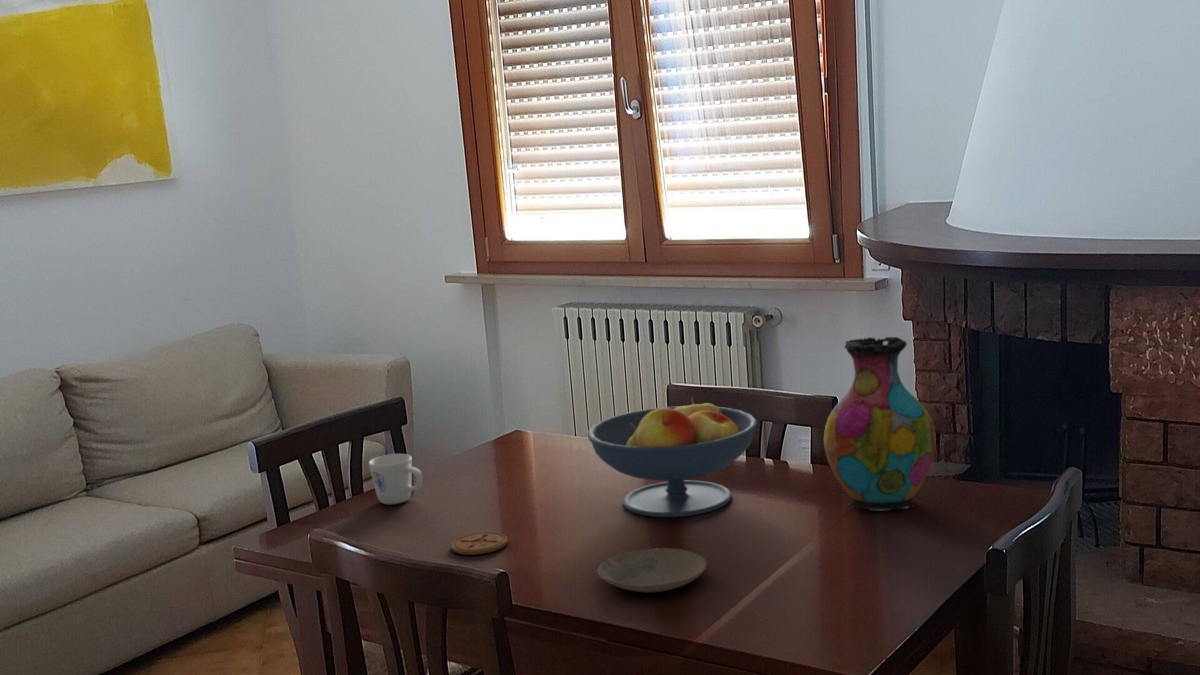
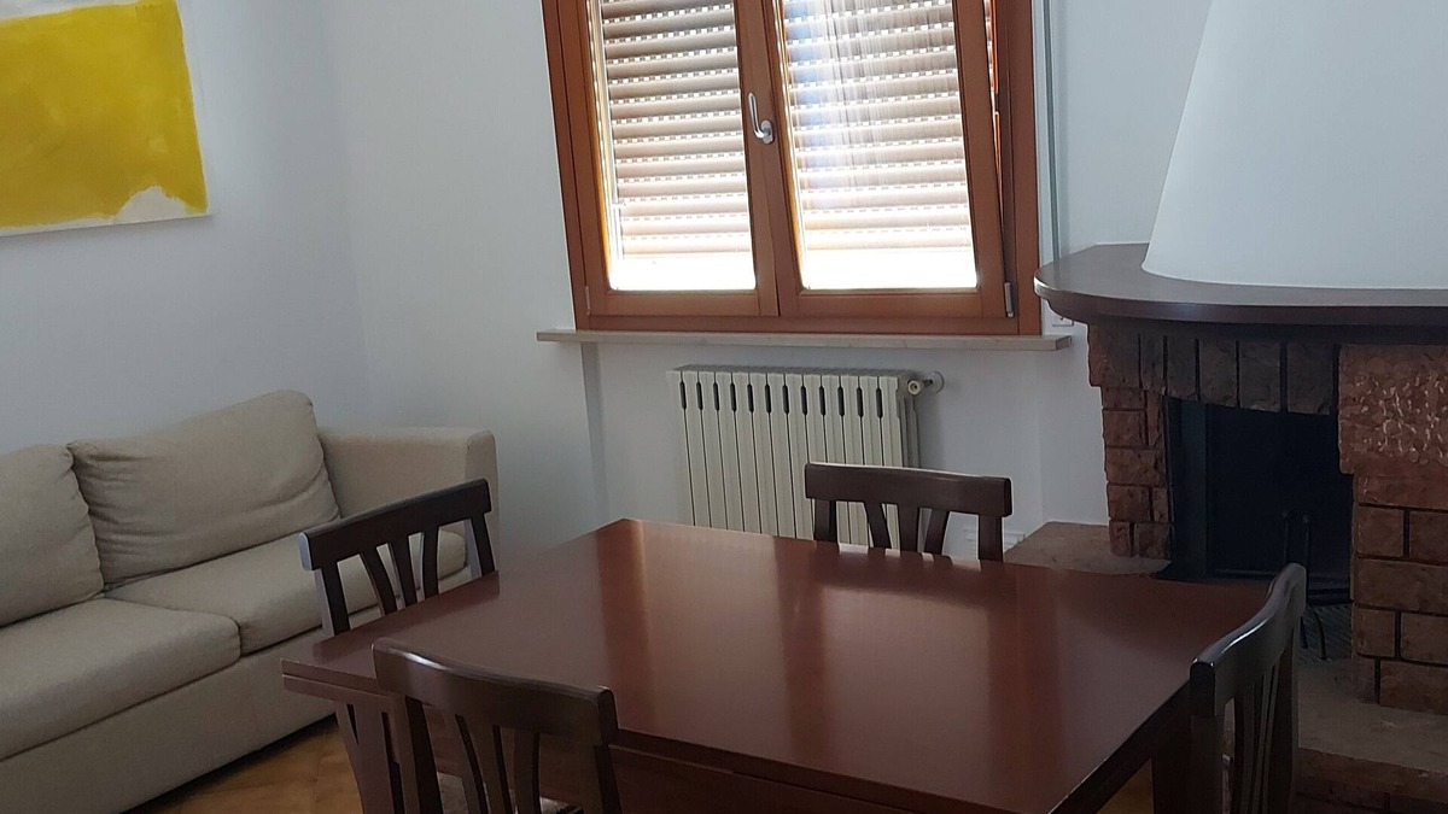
- coaster (479, 543)
- vase (878, 422)
- mug (398, 480)
- fruit bowl (673, 450)
- plate (652, 573)
